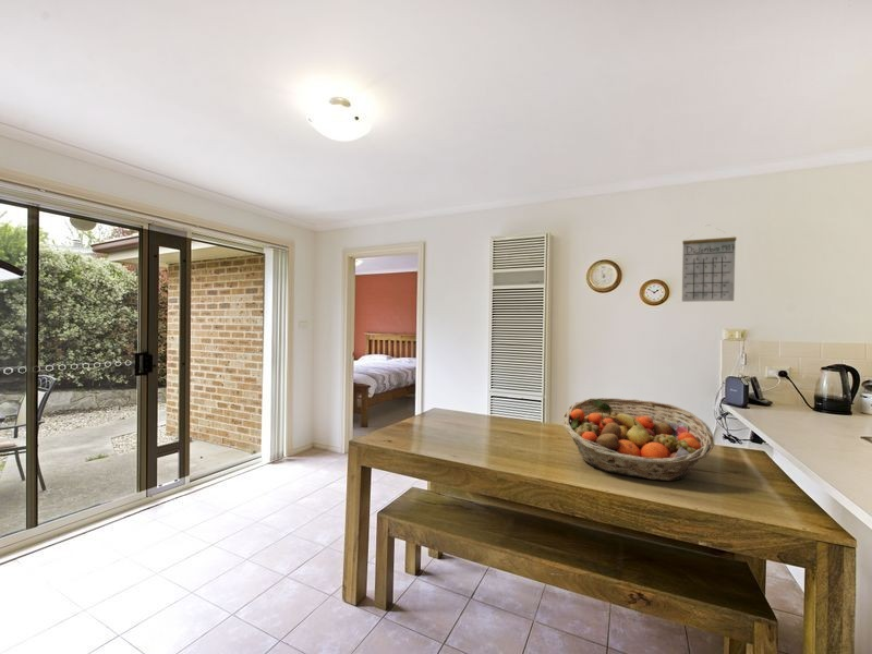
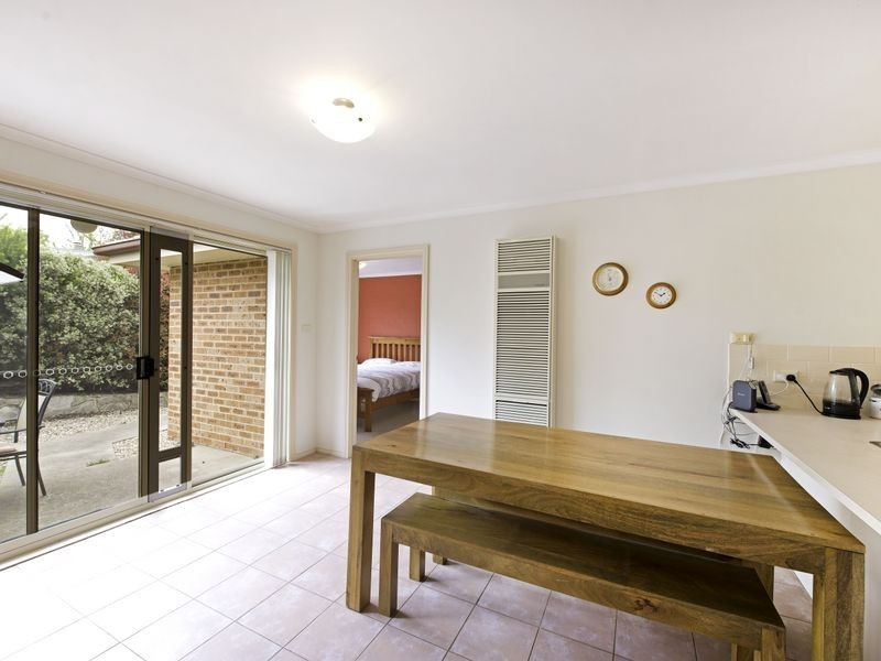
- fruit basket (631, 435)
- calendar (707, 263)
